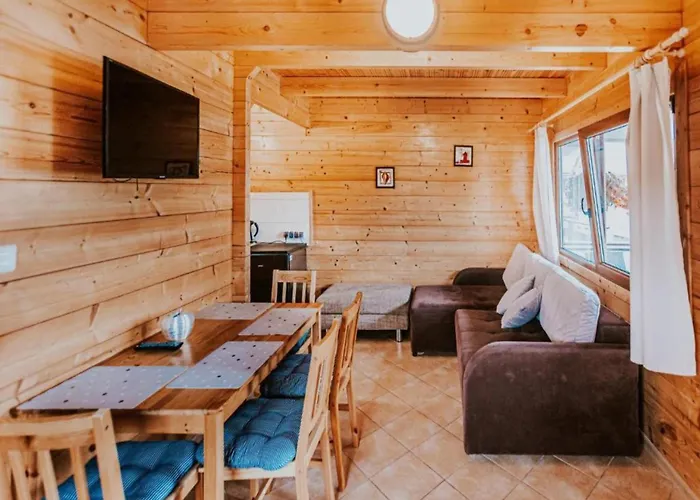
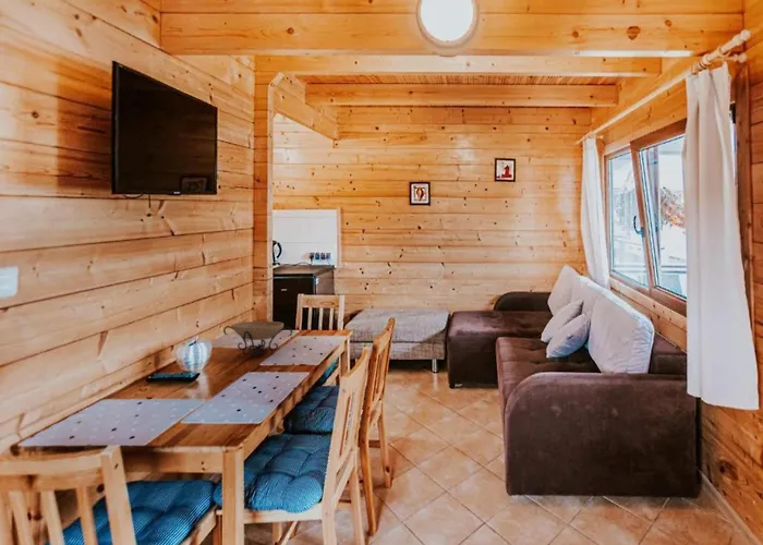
+ decorative bowl (257, 339)
